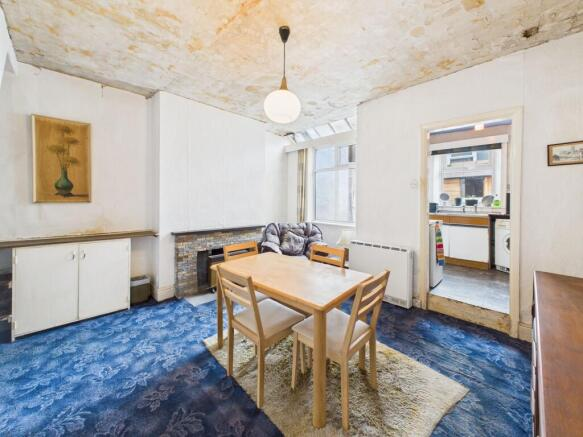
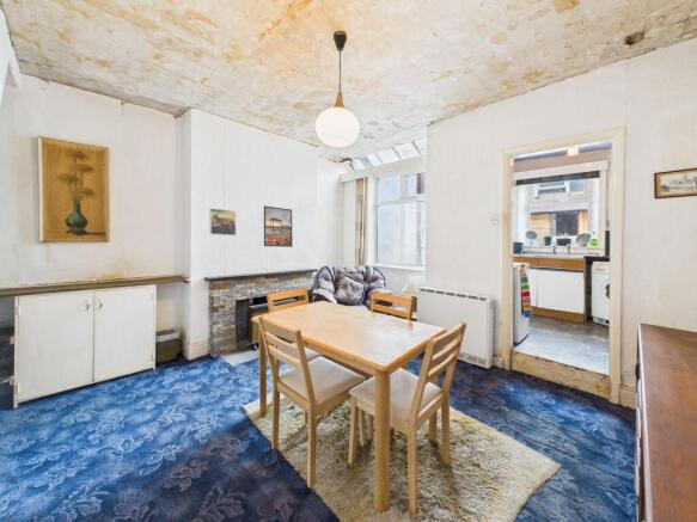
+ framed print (222, 222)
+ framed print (279, 227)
